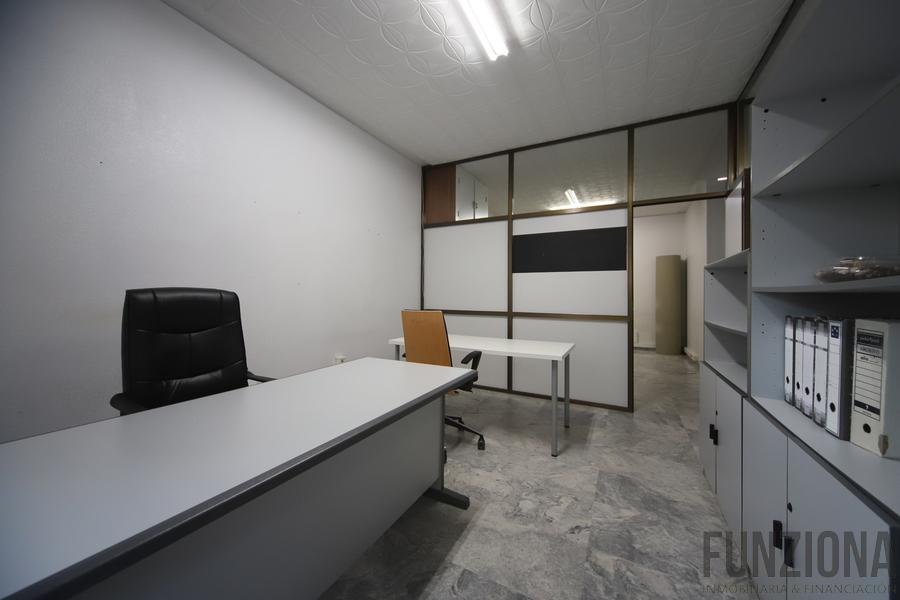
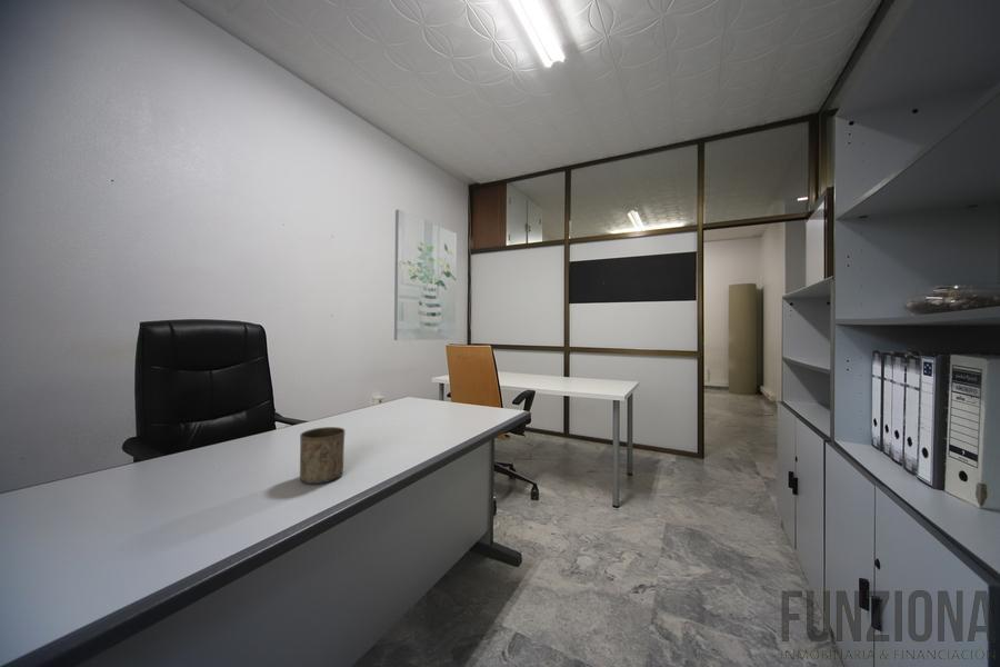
+ wall art (428, 281)
+ cup (322, 454)
